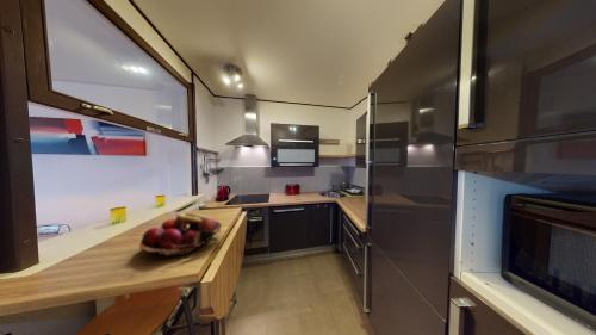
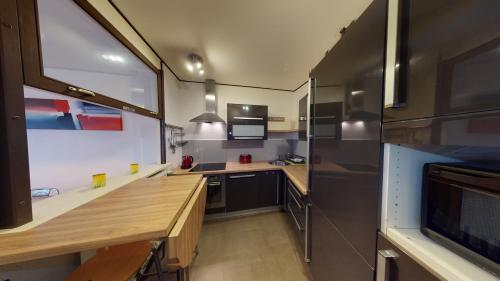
- fruit basket (185, 230)
